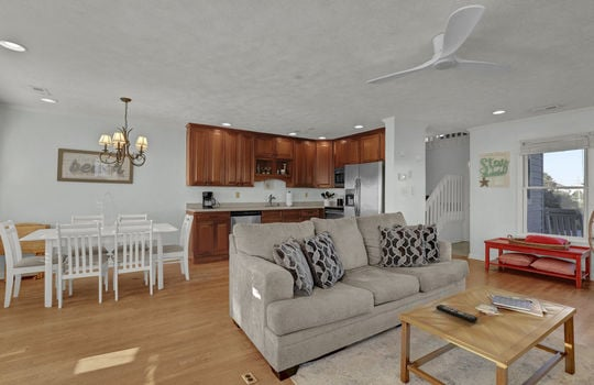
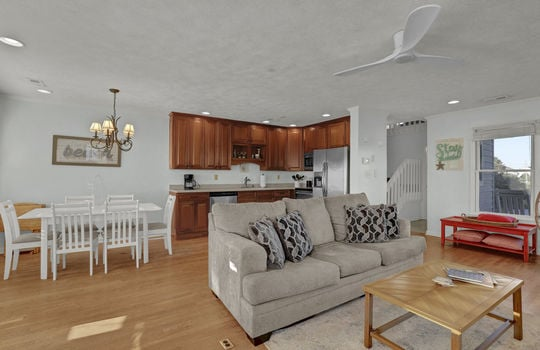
- remote control (455, 312)
